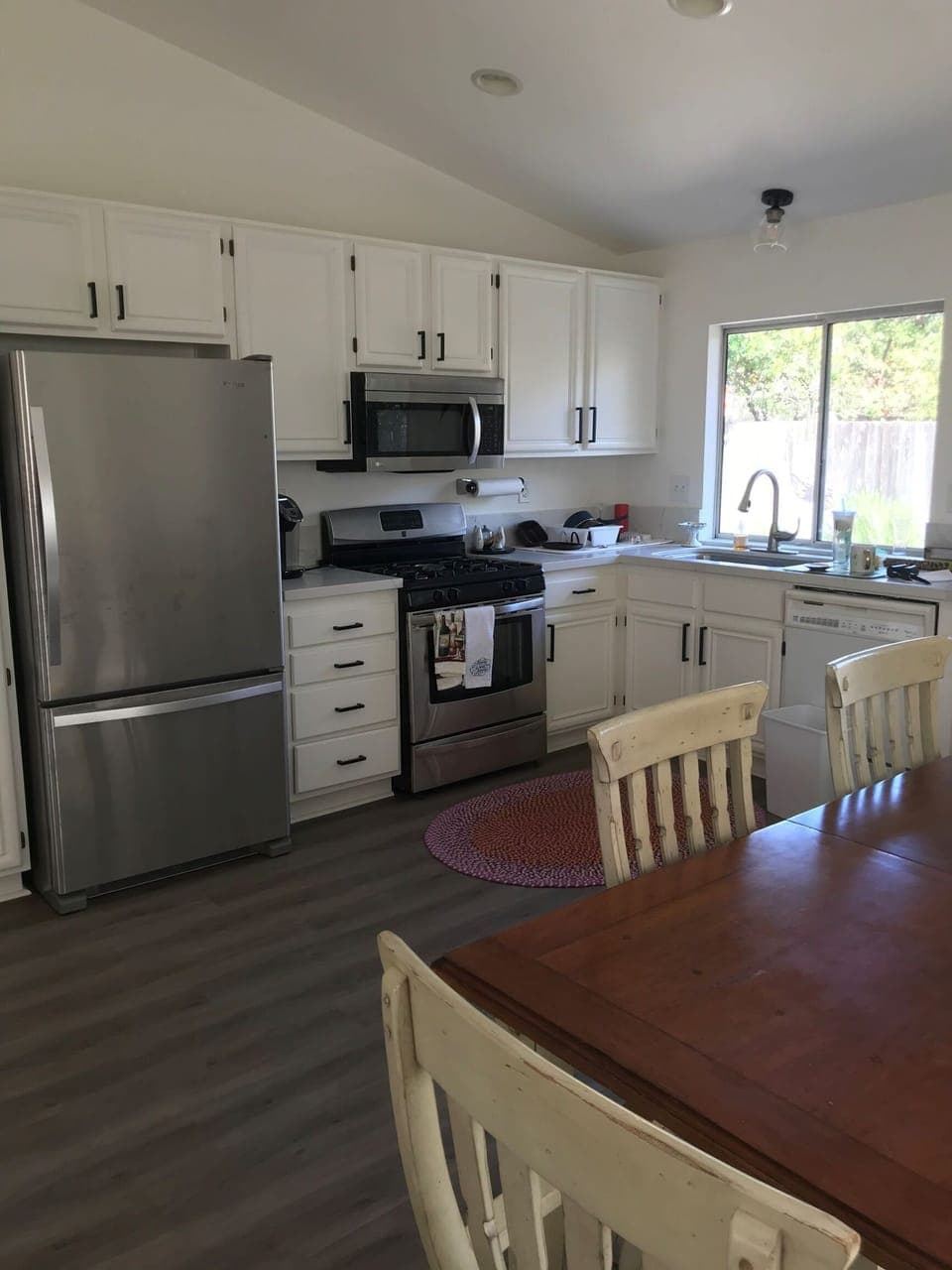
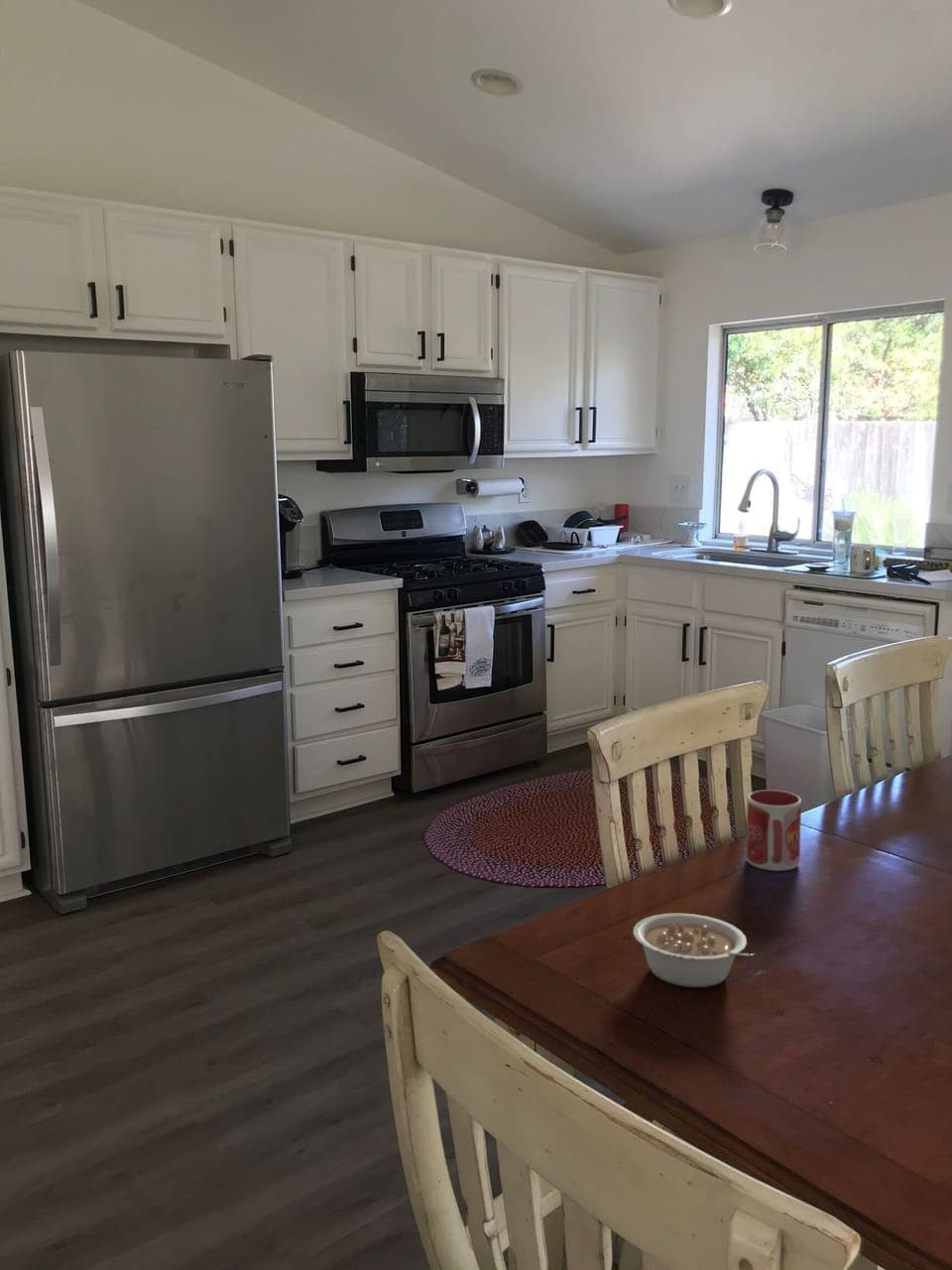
+ legume (693, 950)
+ mug (772, 833)
